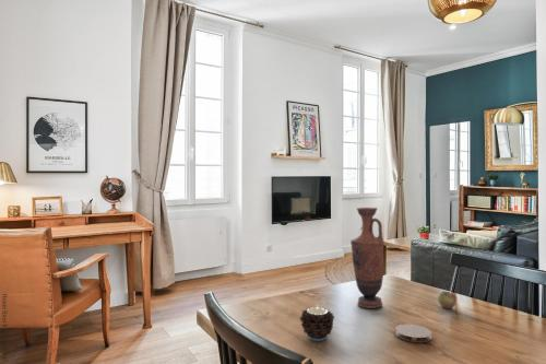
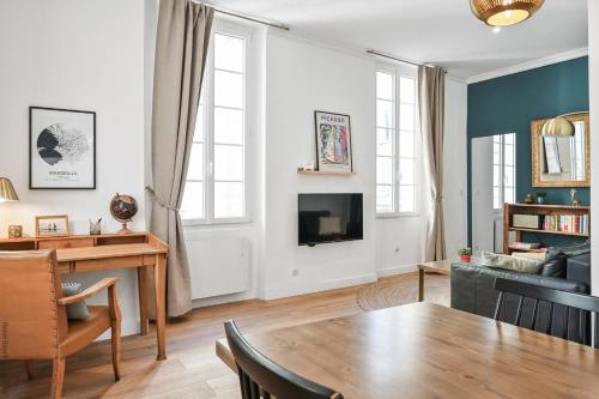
- coaster (413, 332)
- apple (447, 298)
- candle (317, 320)
- vase (367, 256)
